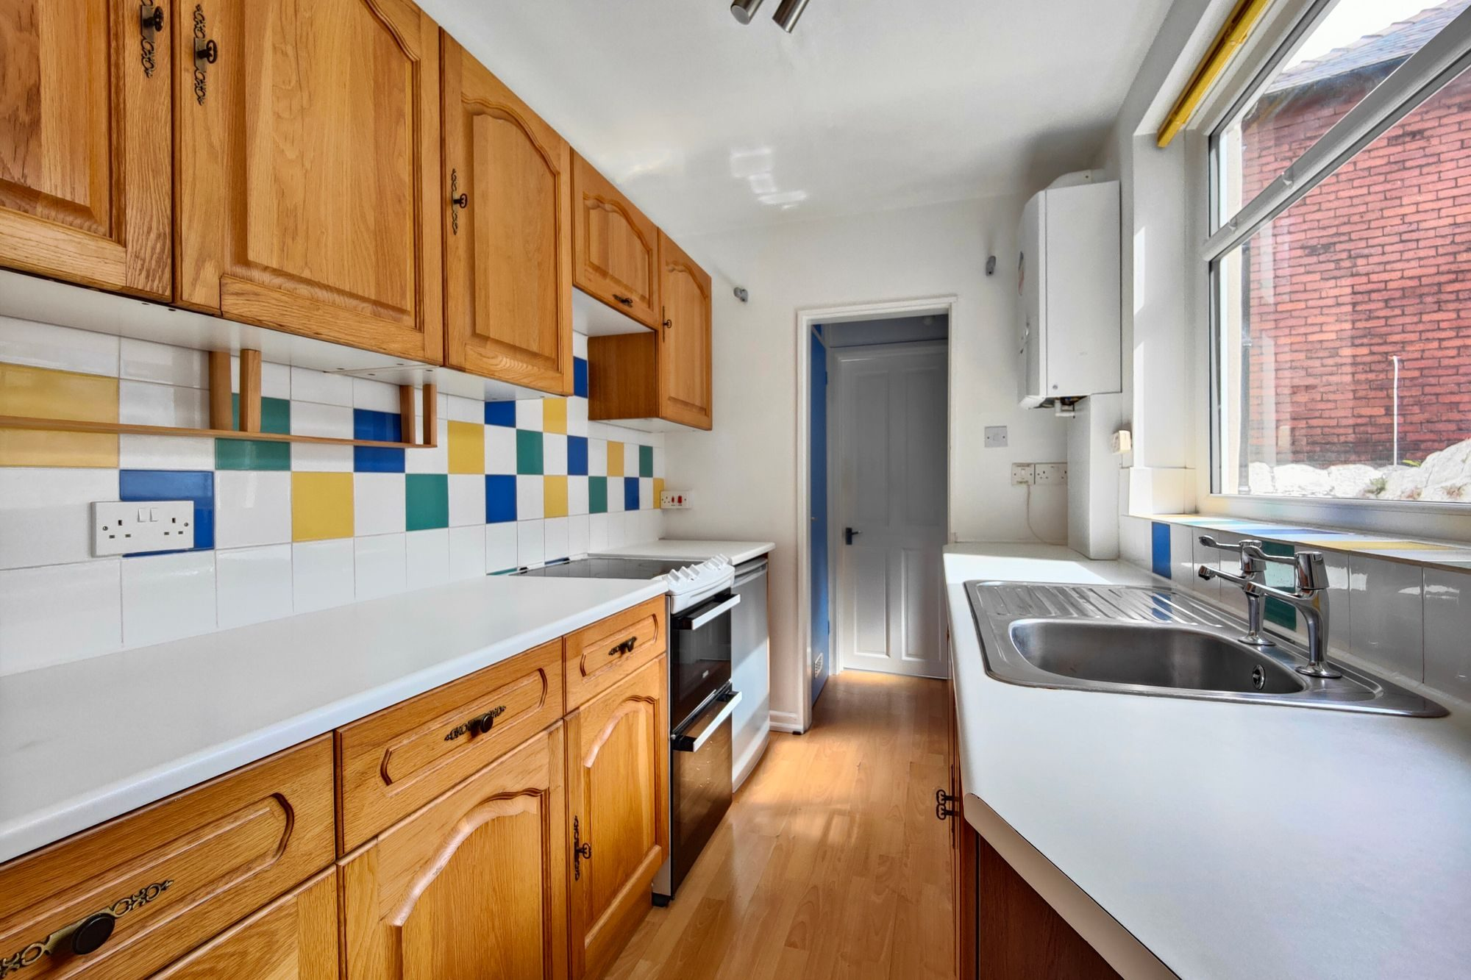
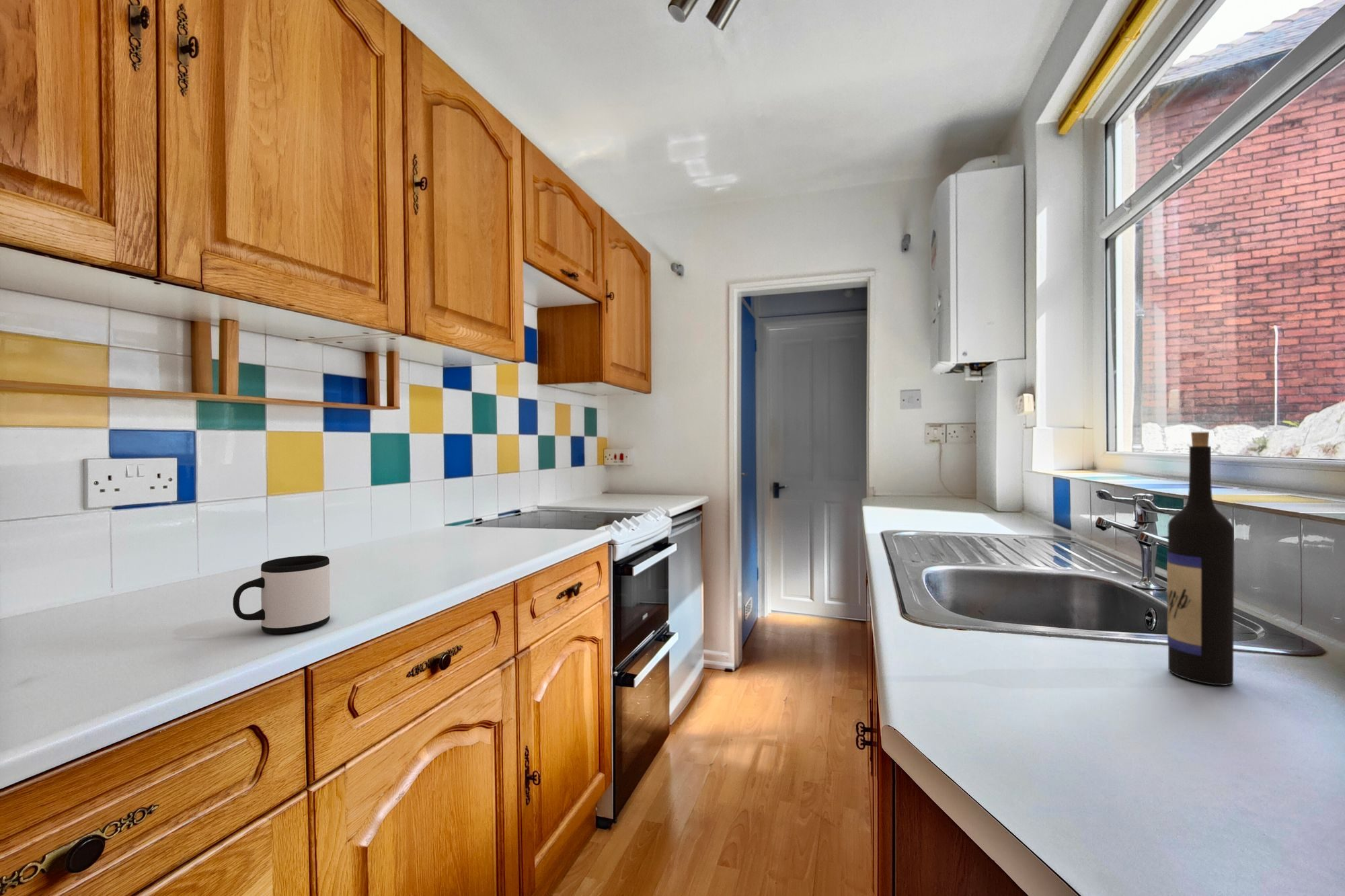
+ wine bottle (1199, 553)
+ mug (283, 595)
